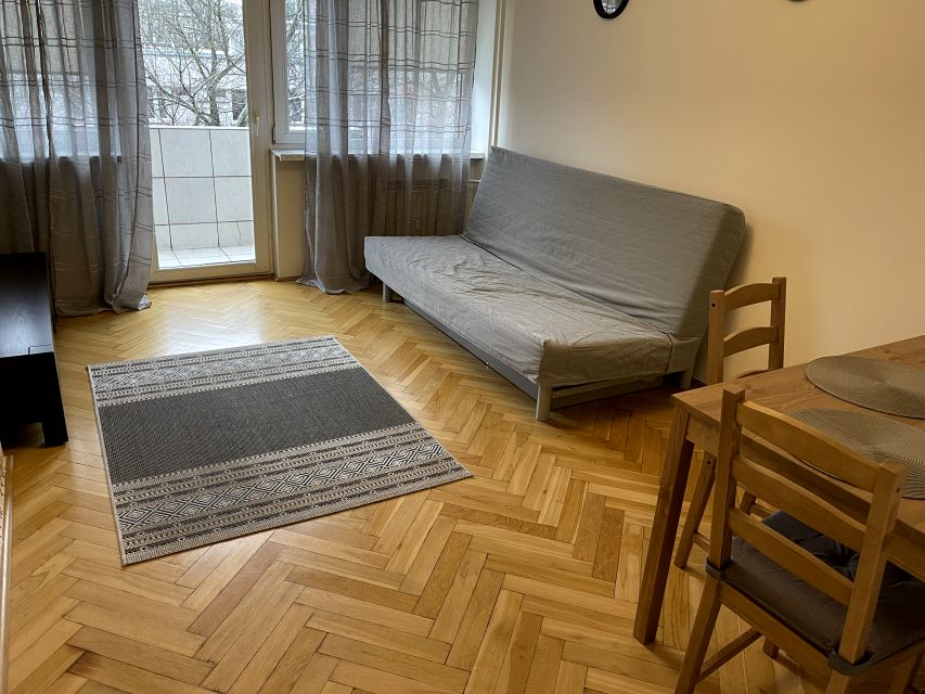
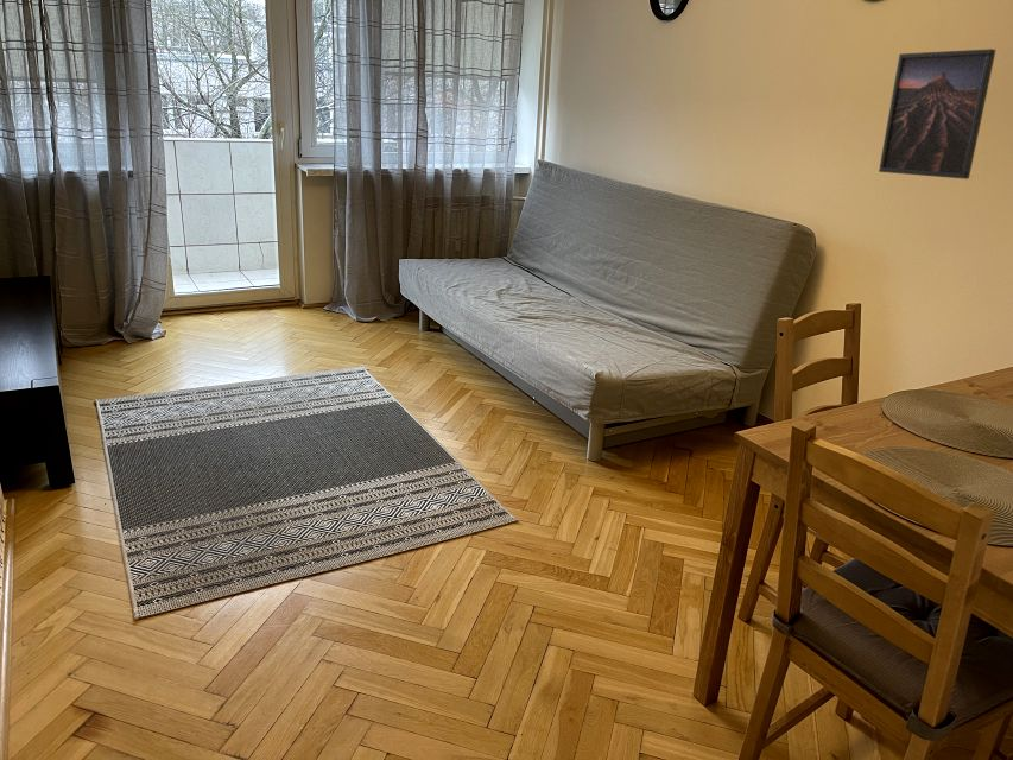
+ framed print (932, 114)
